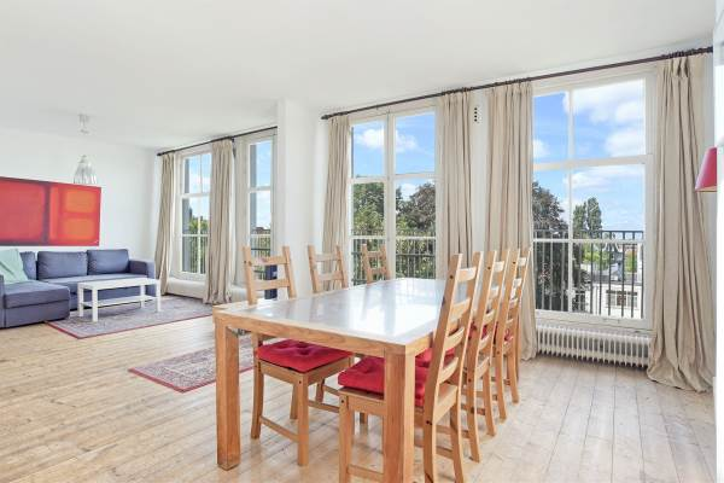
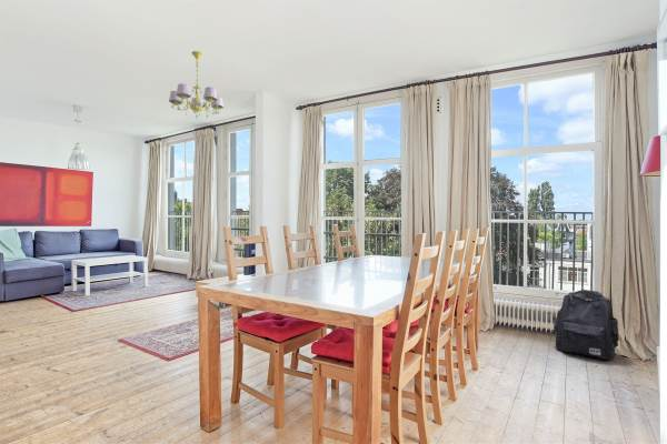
+ chandelier (197, 85)
+ backpack (585, 321)
